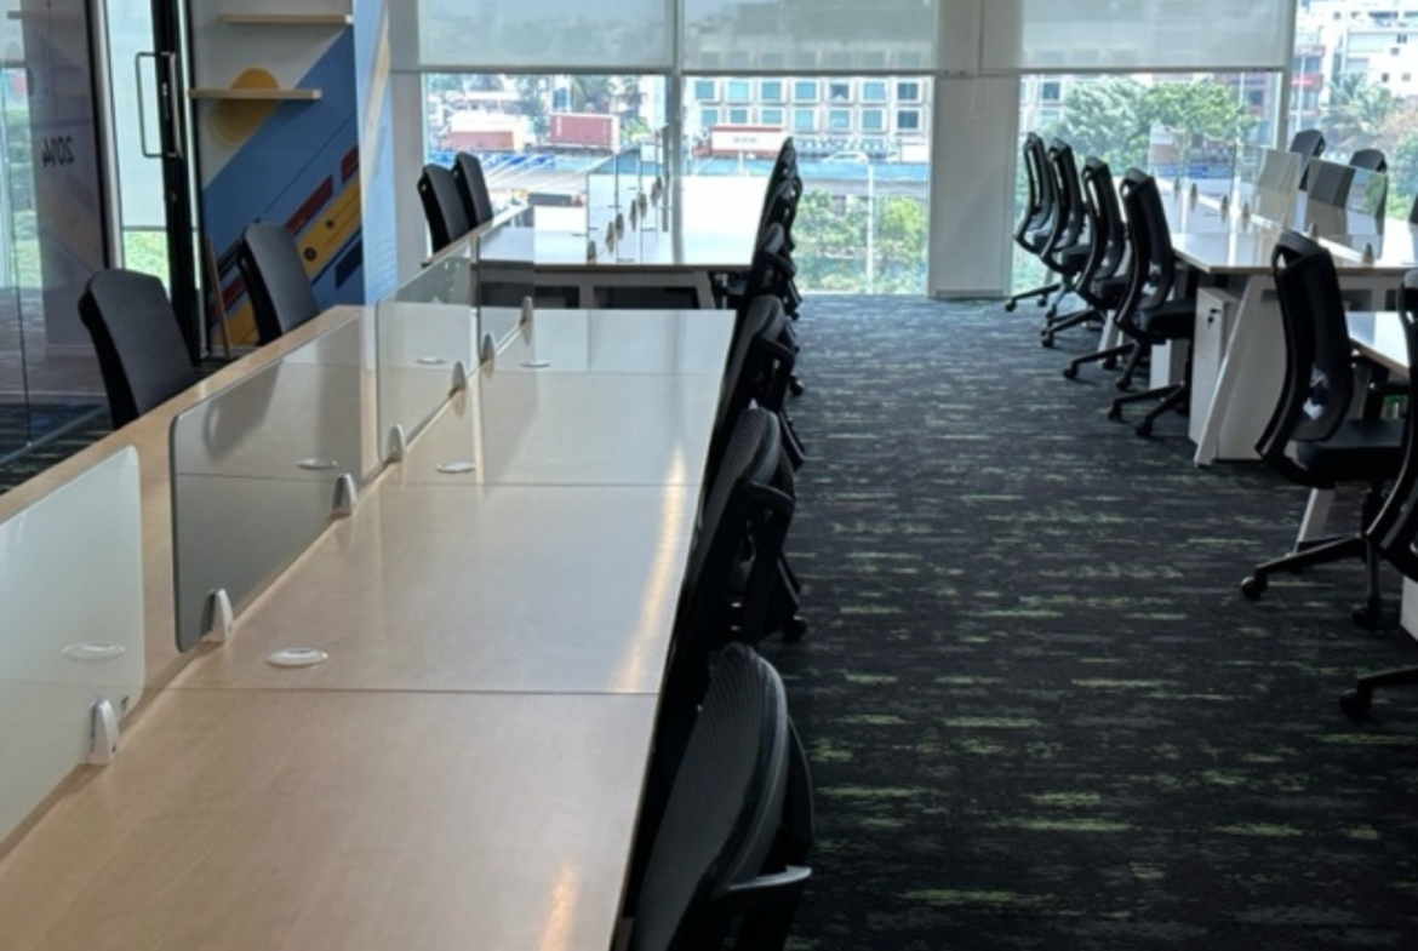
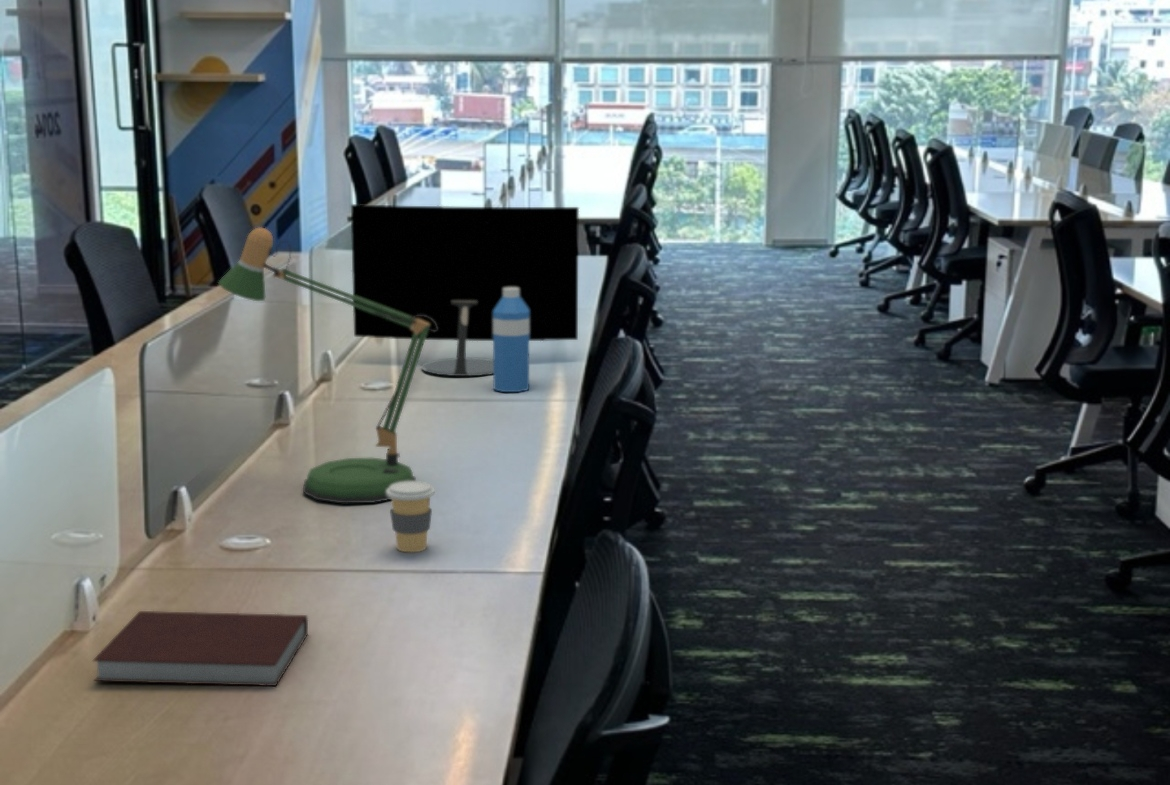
+ desk lamp (343, 302)
+ coffee cup (410, 517)
+ water bottle (511, 338)
+ monitor (462, 288)
+ notebook (204, 646)
